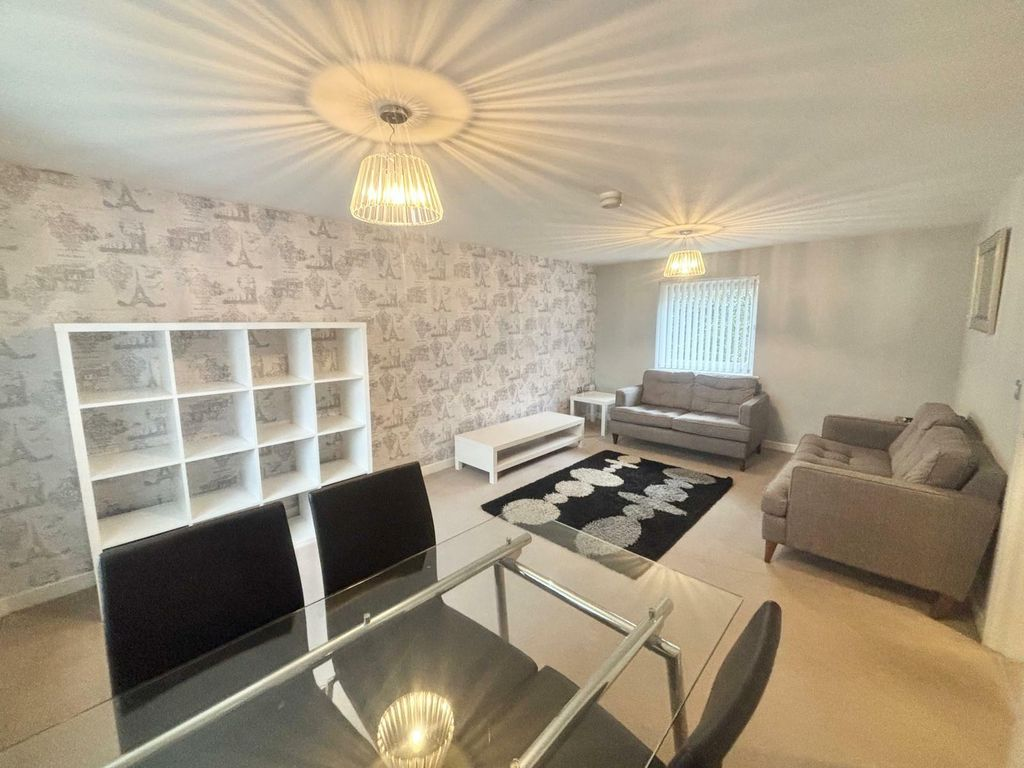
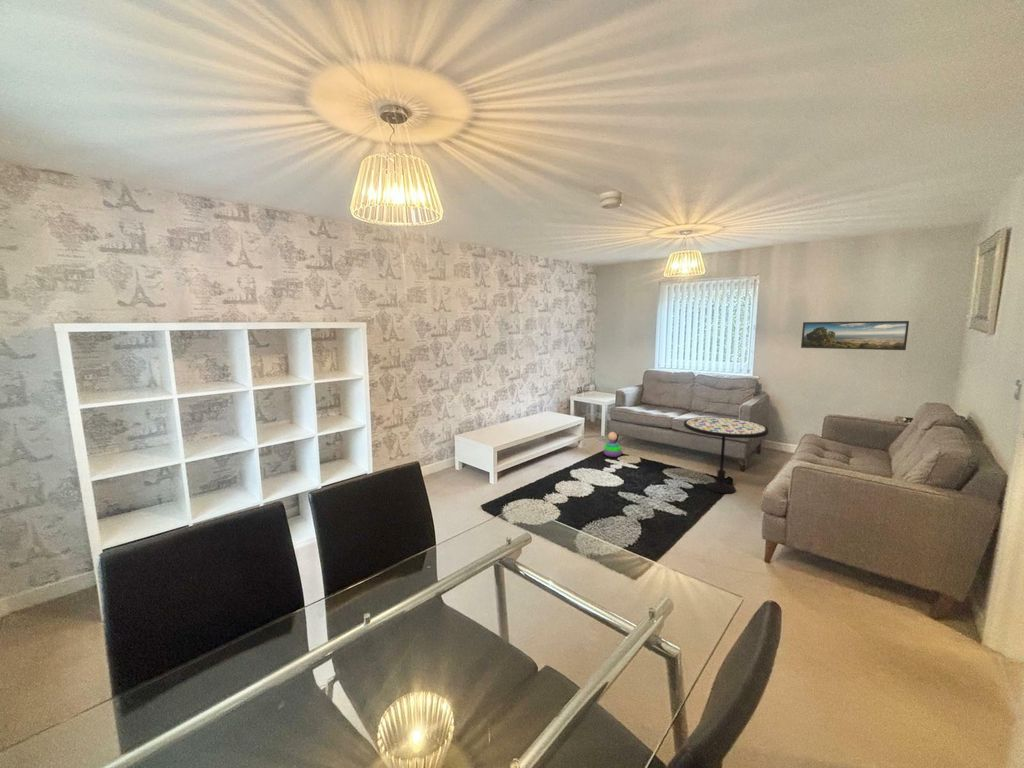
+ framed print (851, 335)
+ side table (722, 457)
+ stacking toy (612, 443)
